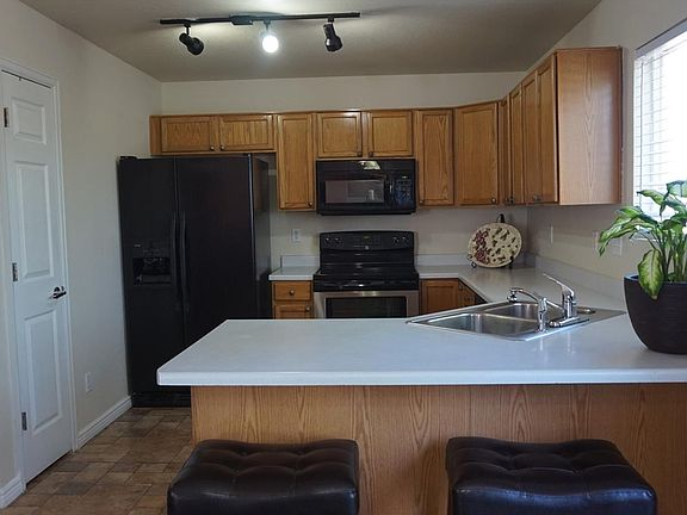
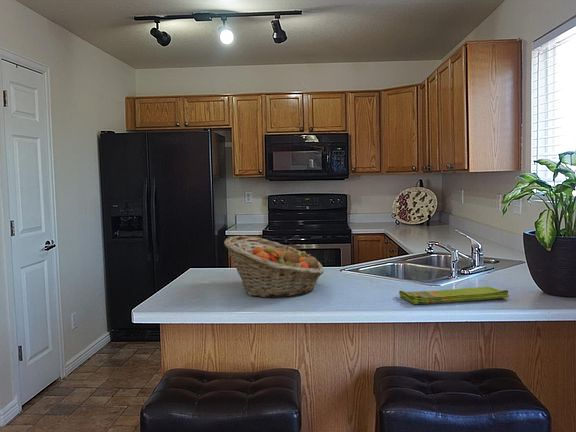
+ dish towel (452, 293)
+ fruit basket (274, 263)
